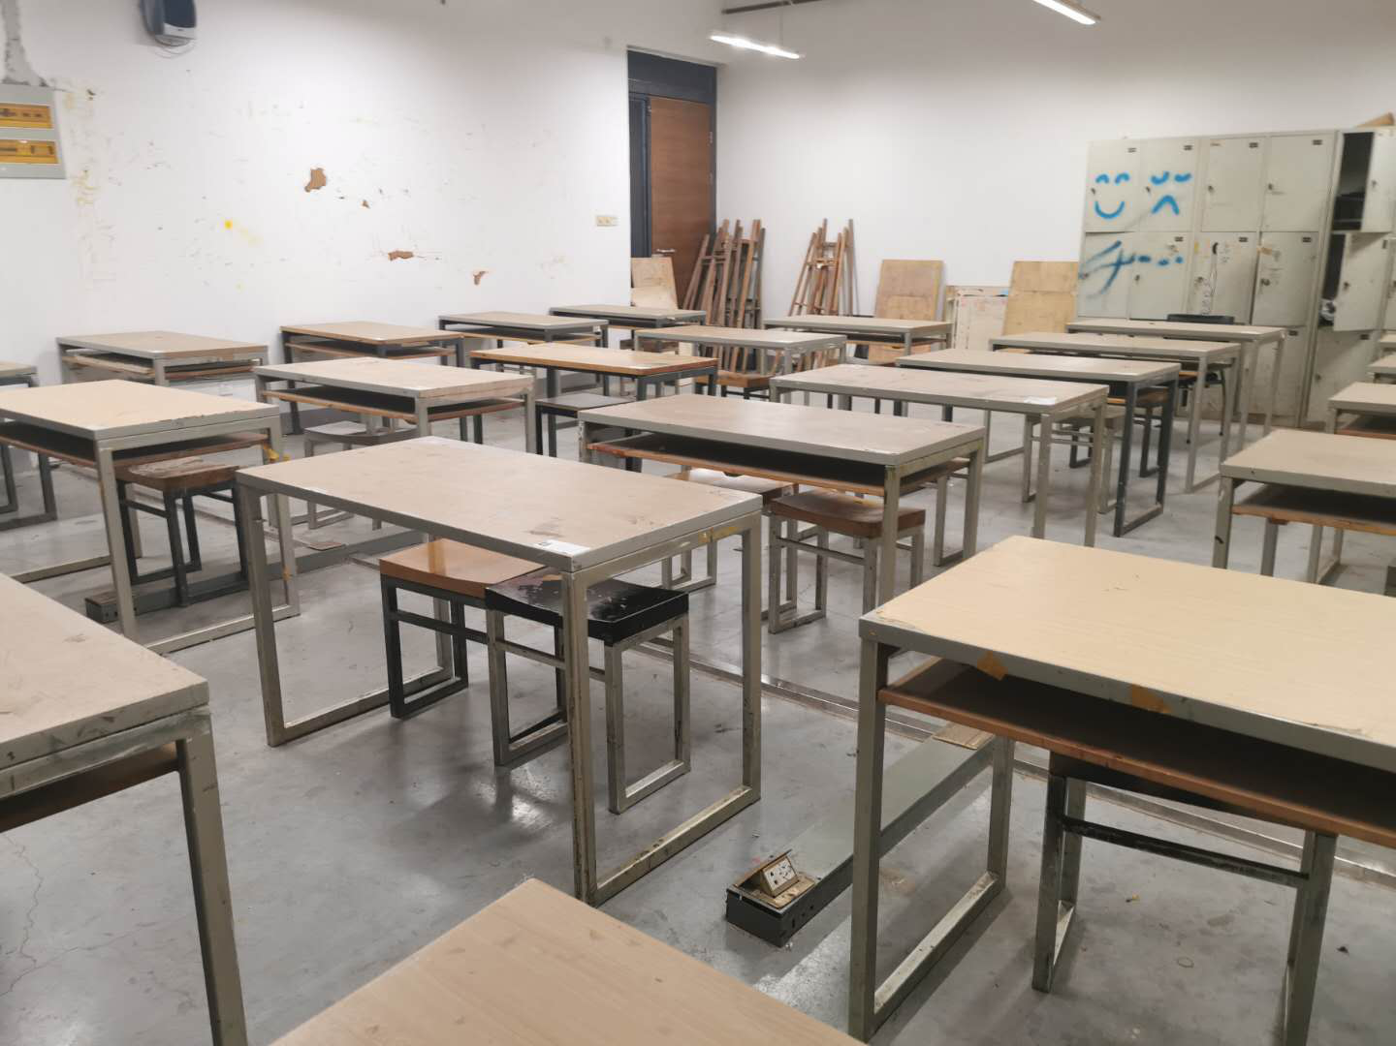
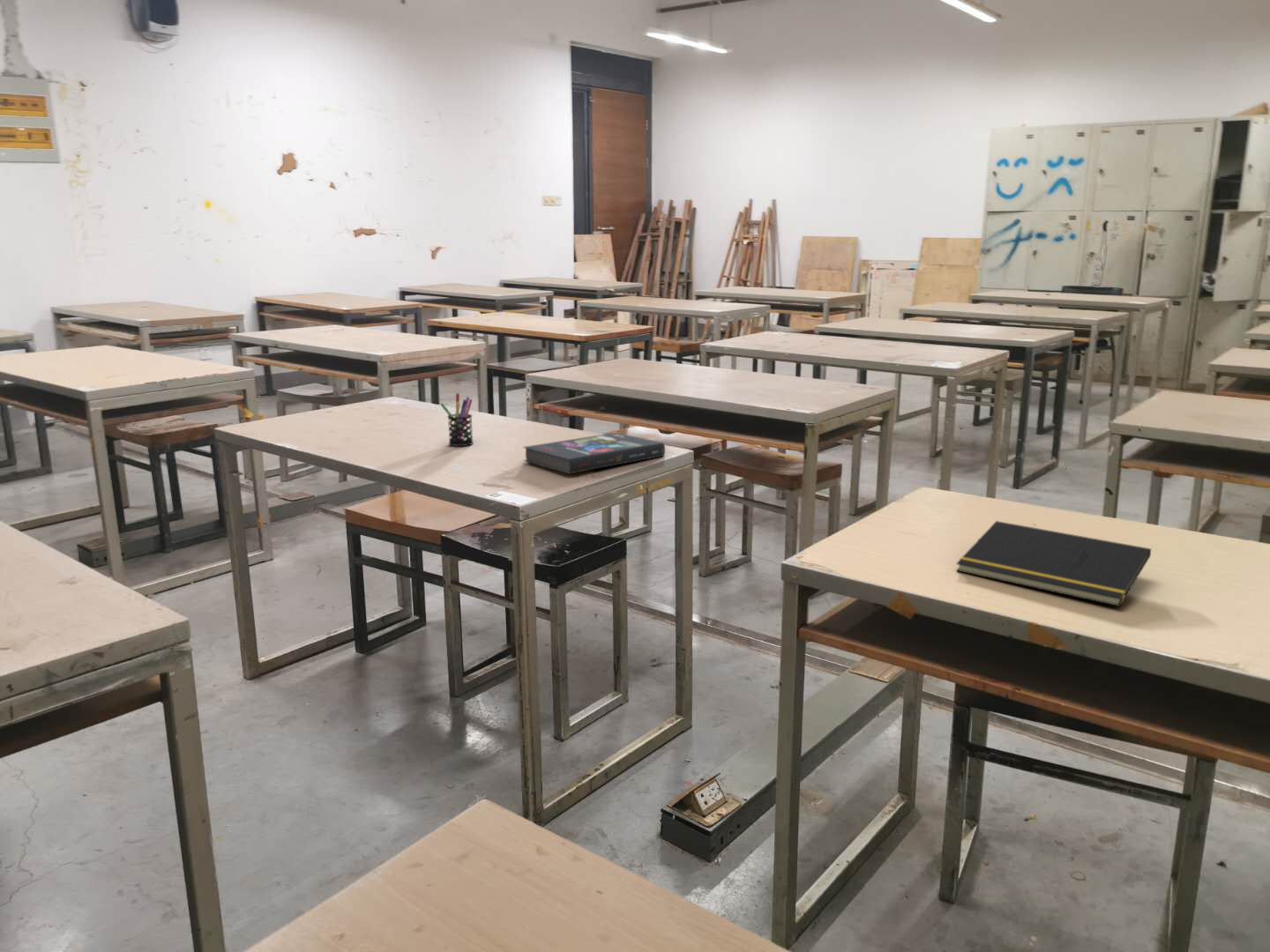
+ book (594, 451)
+ pen holder (457, 419)
+ notepad (1052, 560)
